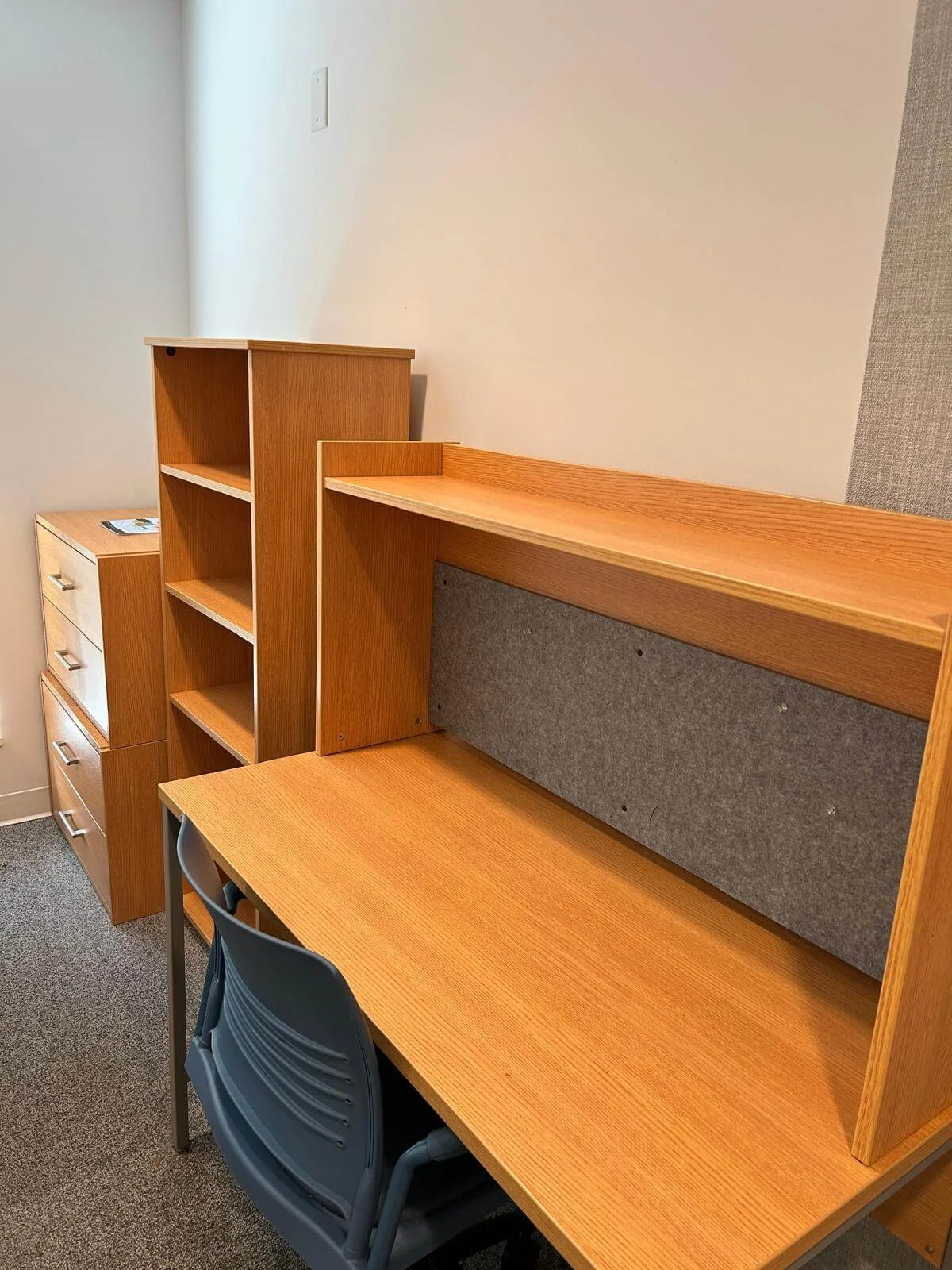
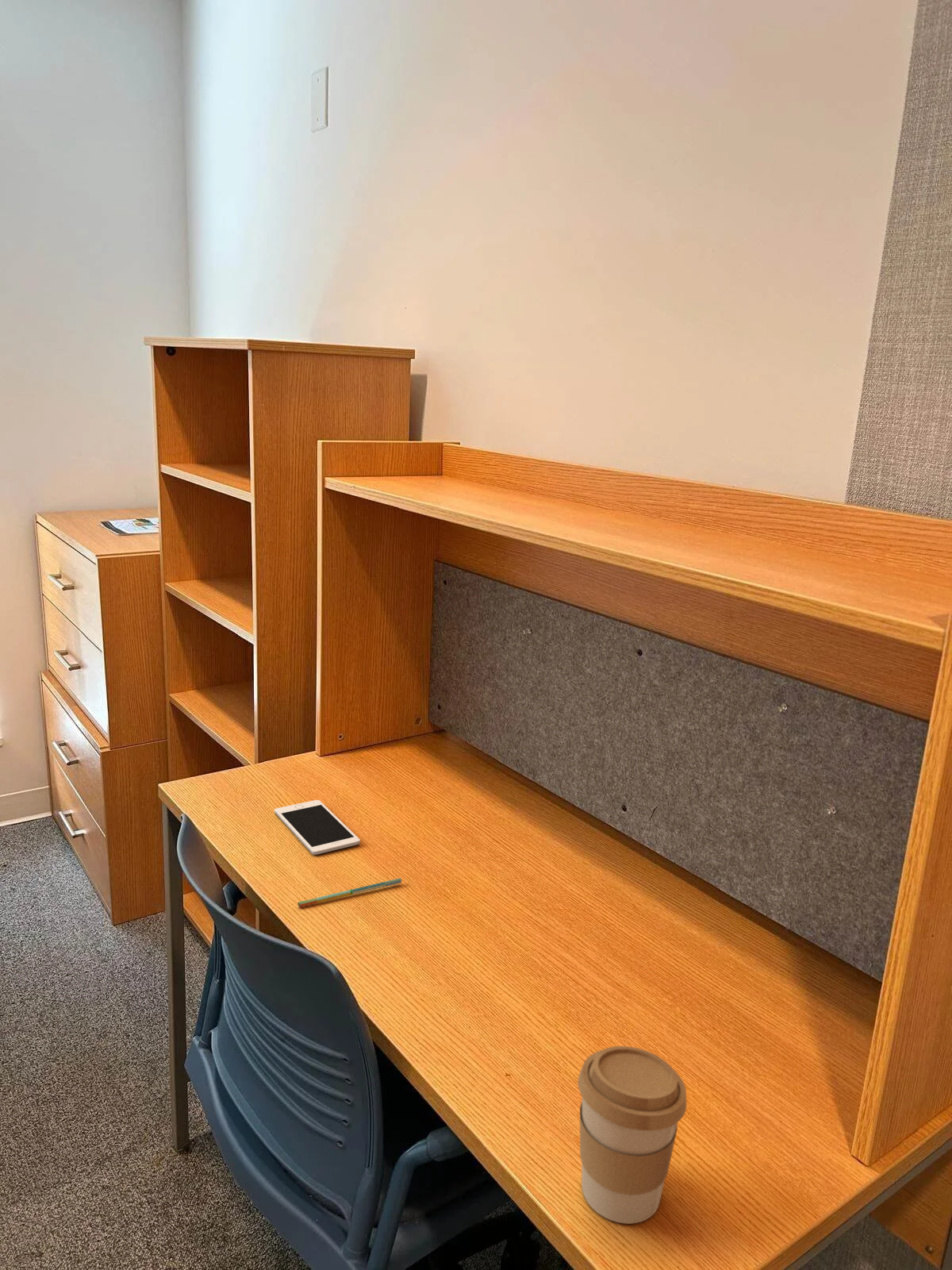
+ pen (351, 892)
+ coffee cup (627, 1130)
+ cell phone (316, 826)
